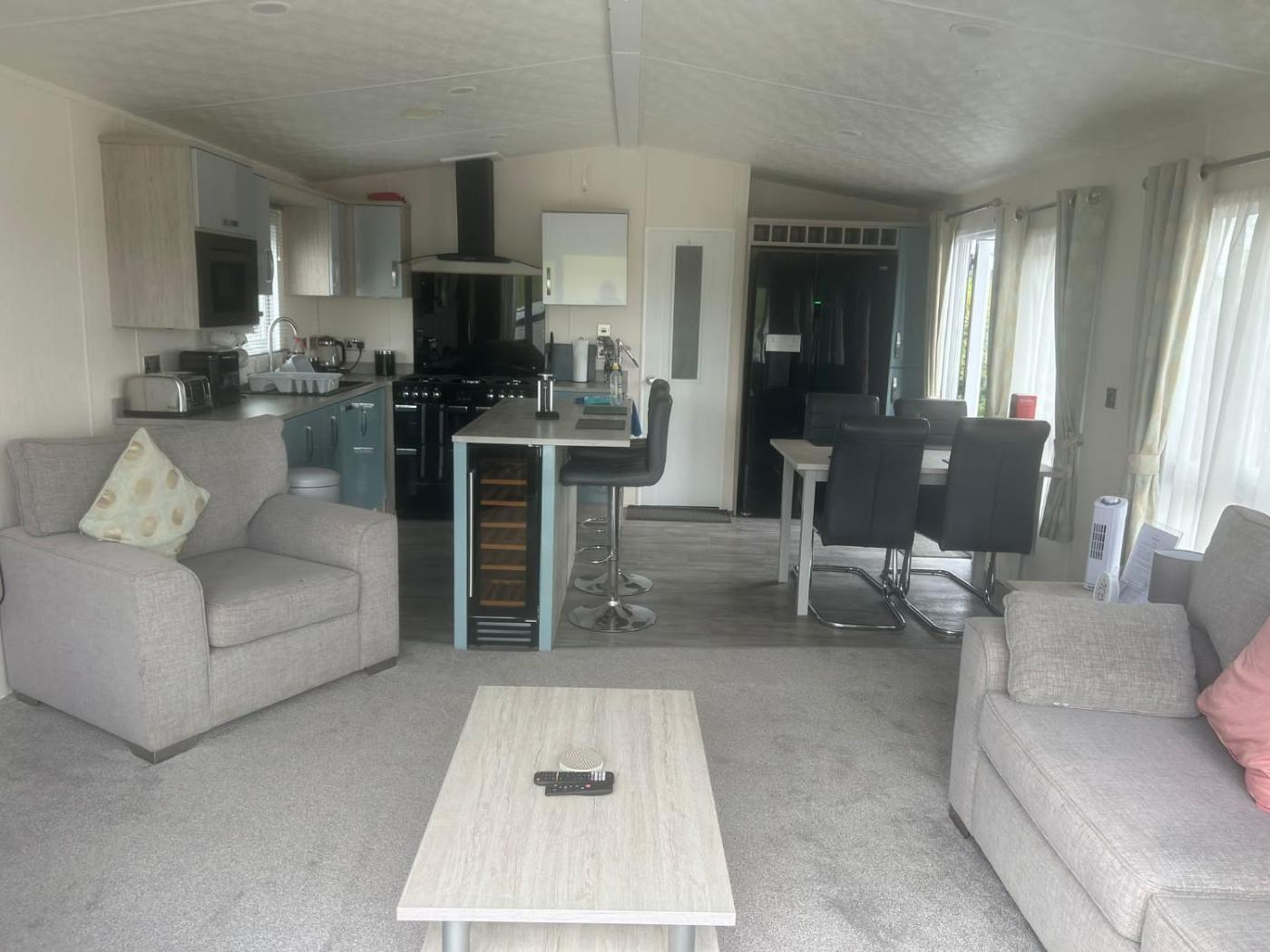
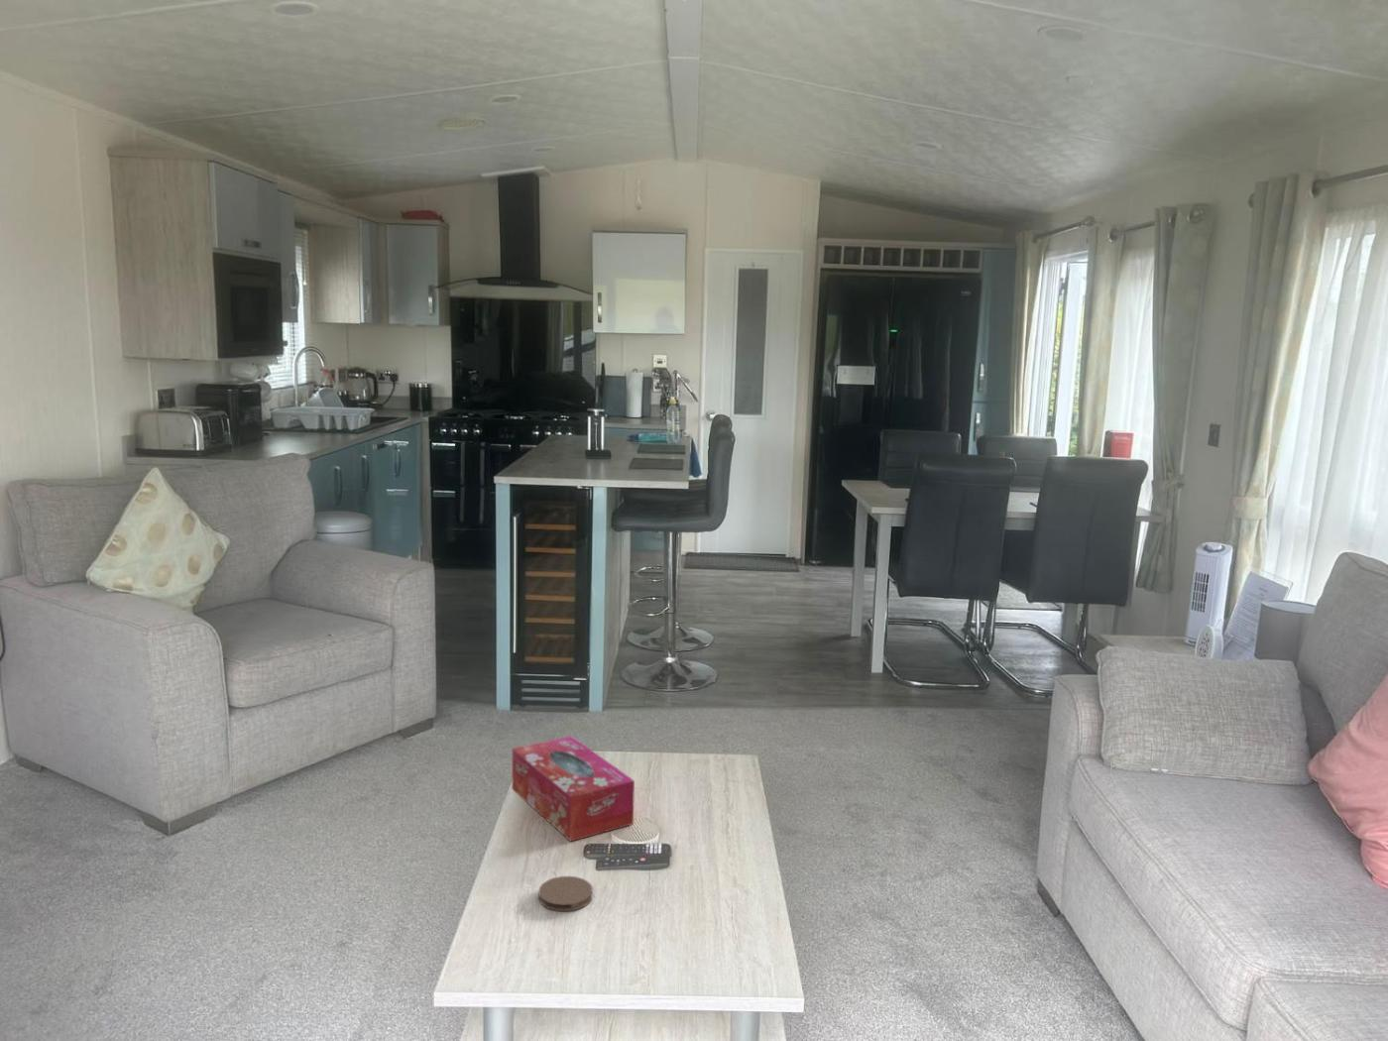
+ tissue box (571, 784)
+ coaster (565, 893)
